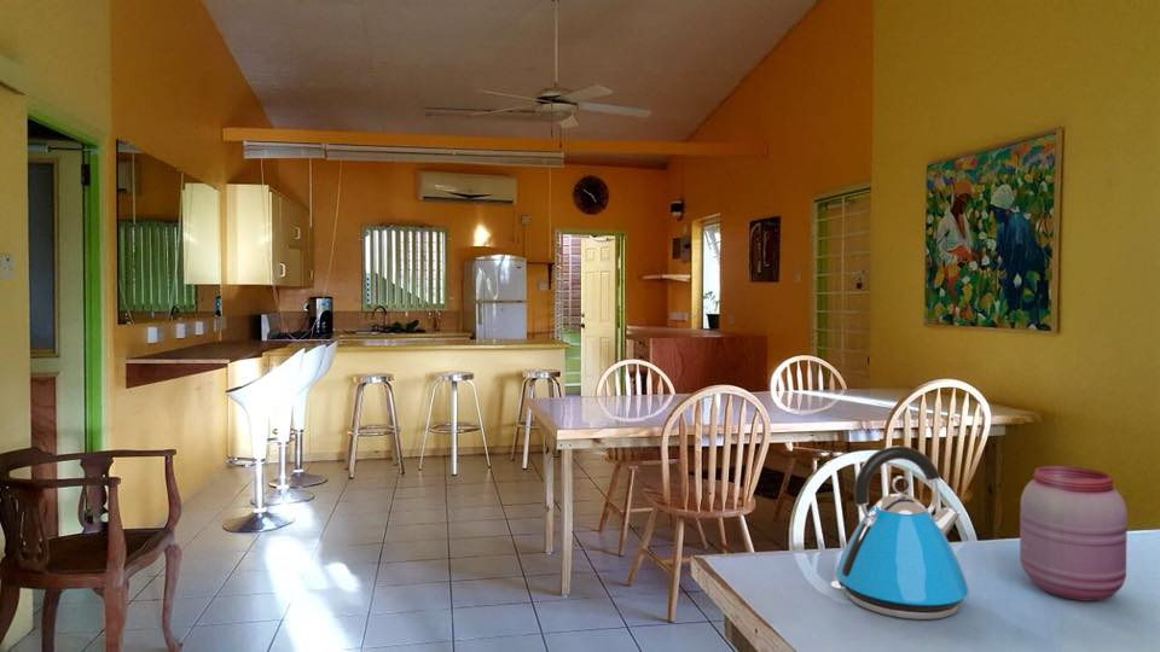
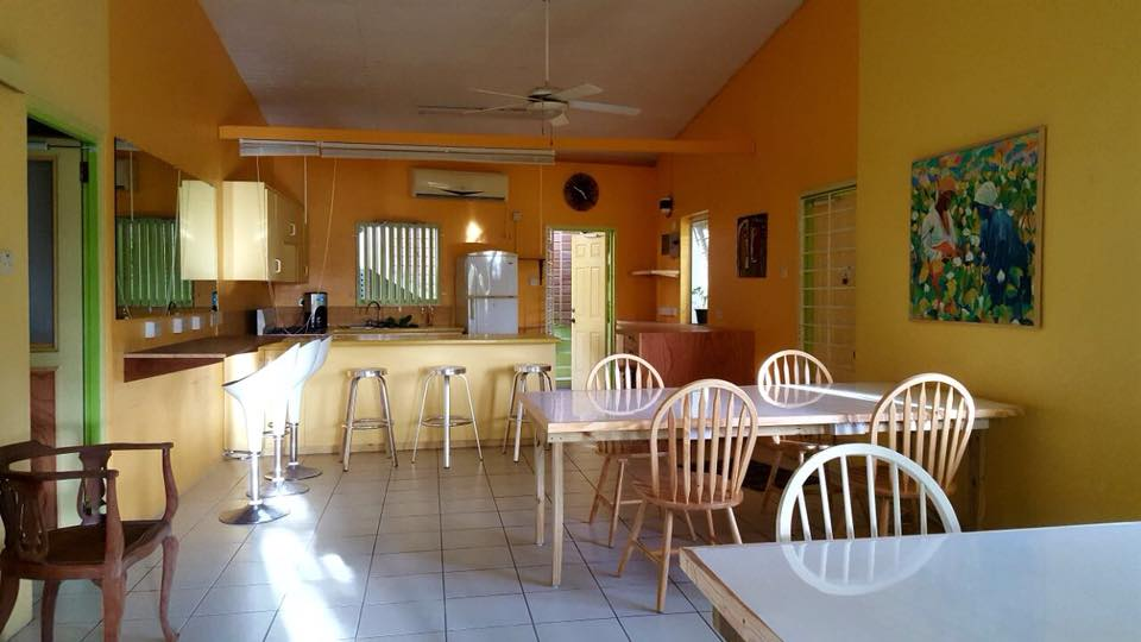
- jar (1072, 531)
- kettle (895, 522)
